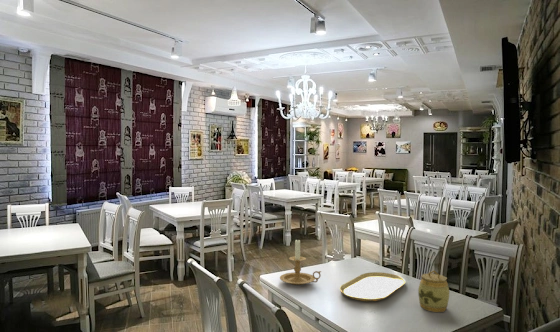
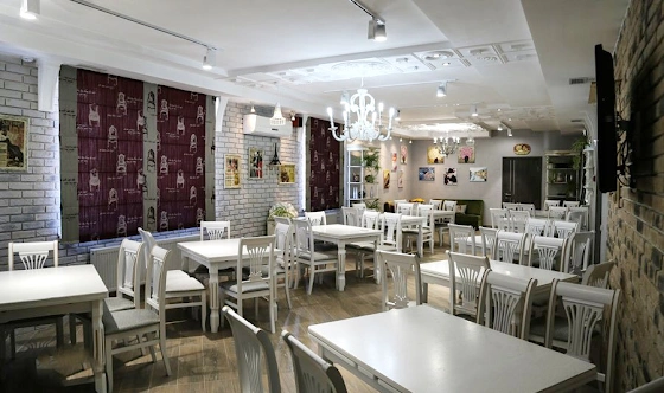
- placemat (373, 286)
- candle holder (297, 260)
- jar (433, 288)
